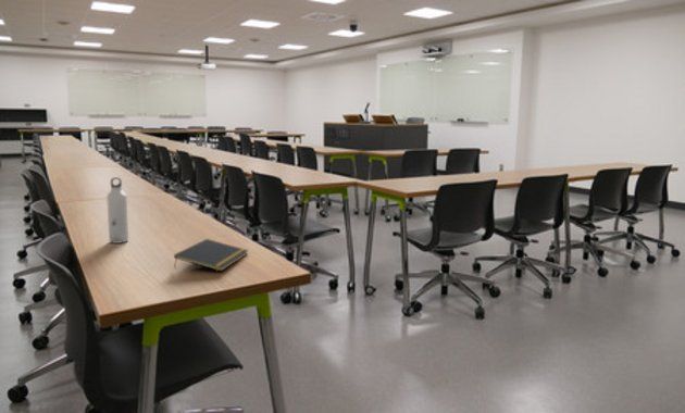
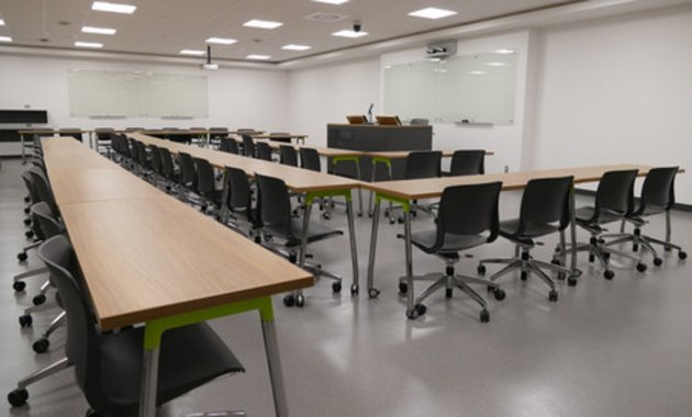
- notepad (213, 253)
- water bottle (117, 209)
